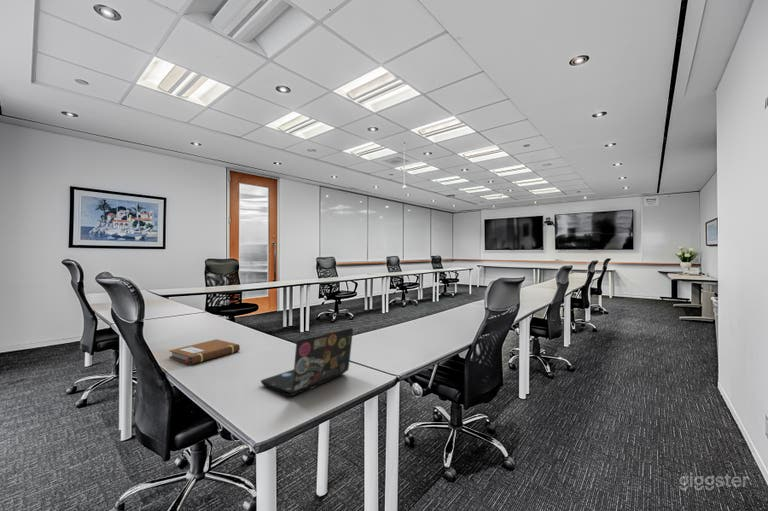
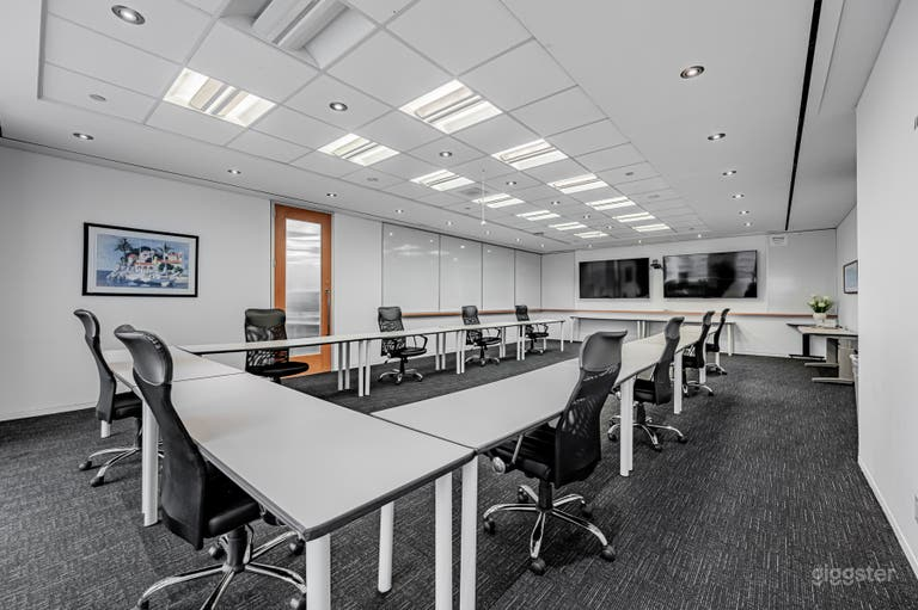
- notebook (204, 351)
- laptop (308, 354)
